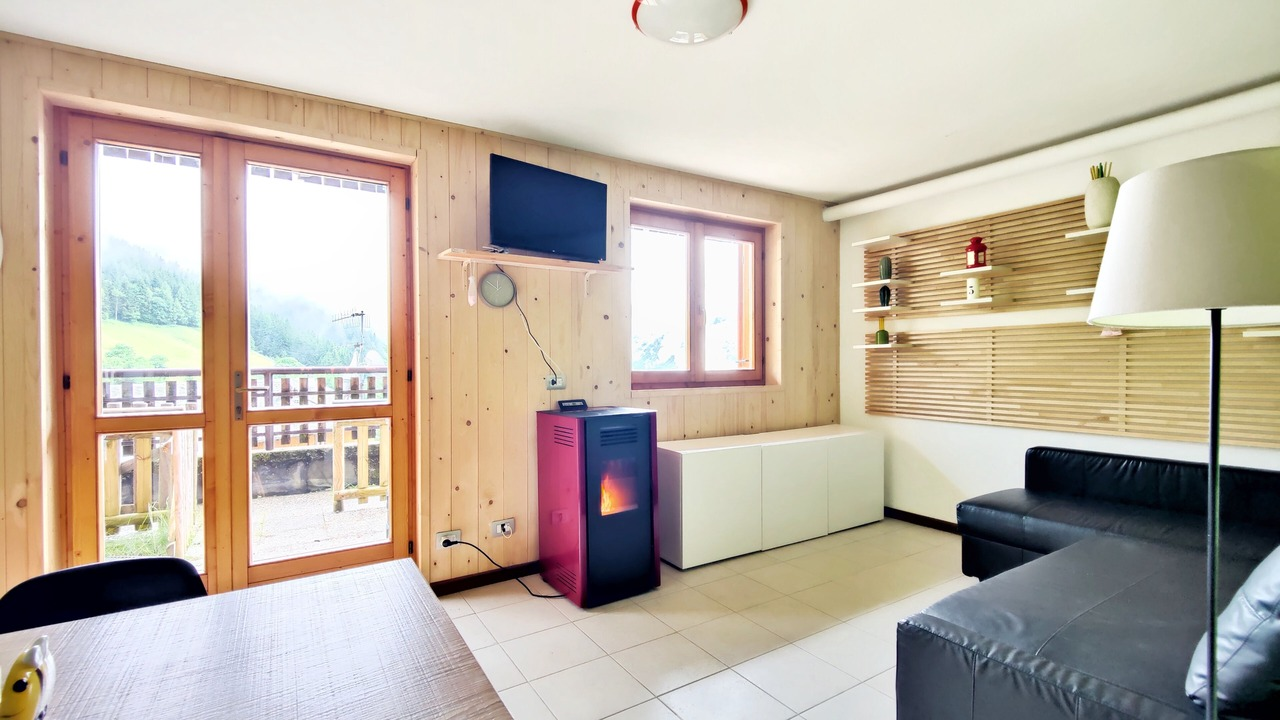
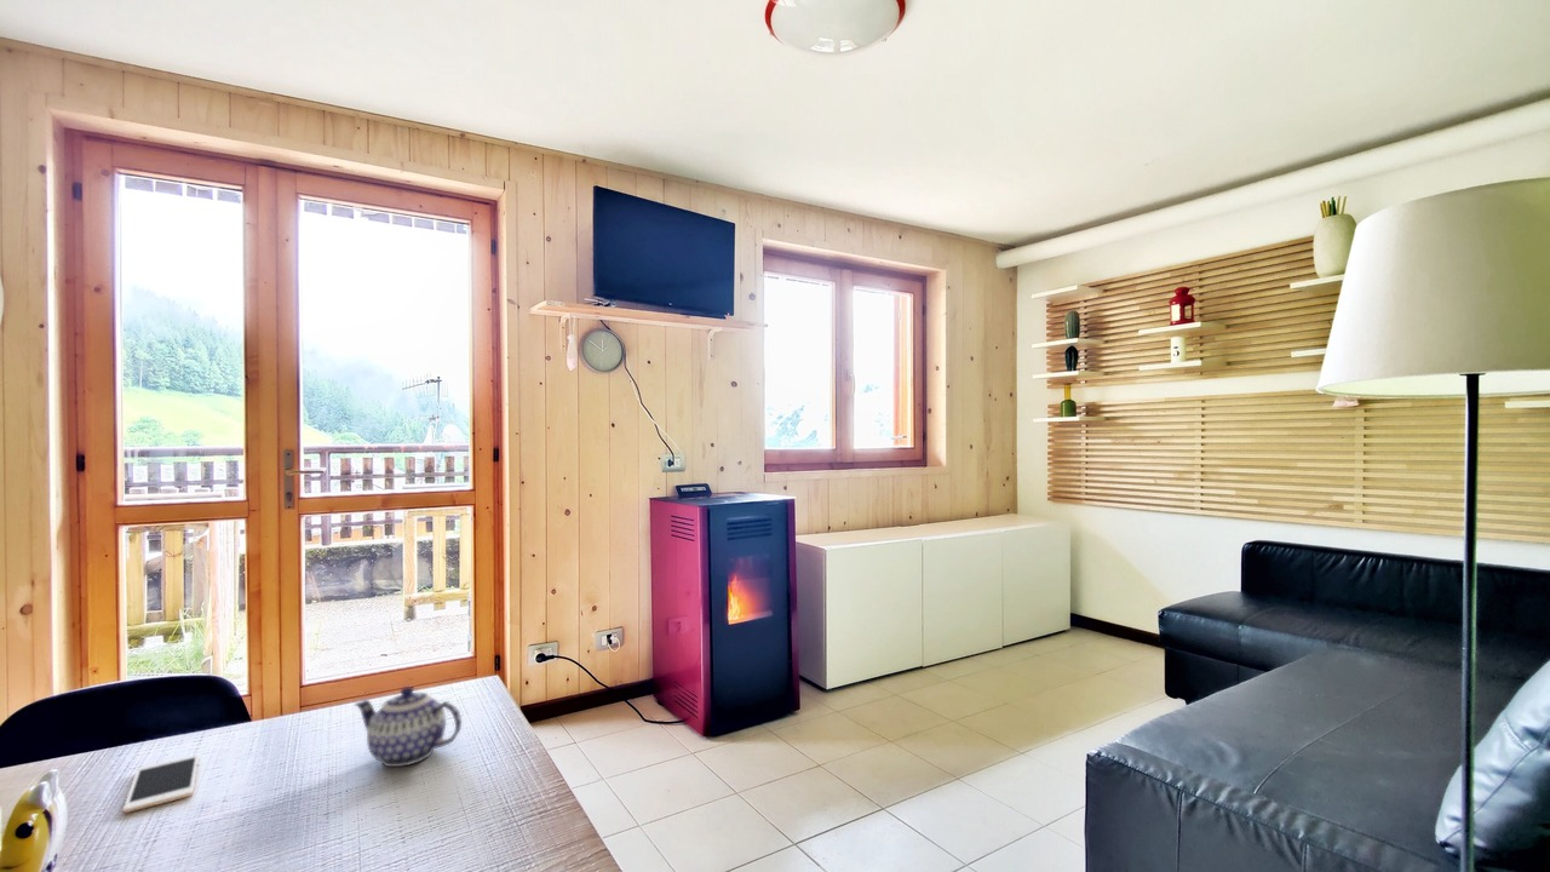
+ teapot (407, 721)
+ cell phone (163, 781)
